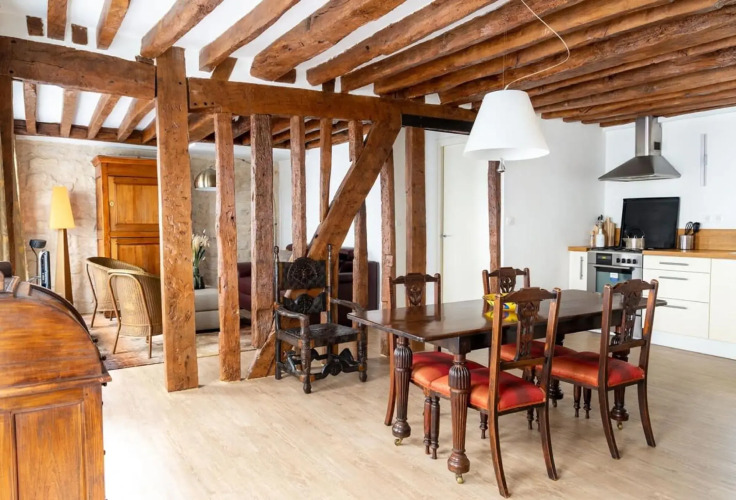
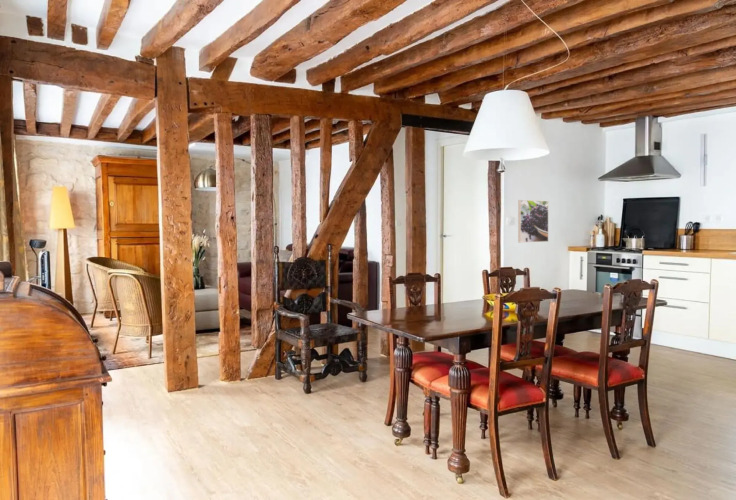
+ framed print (533, 221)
